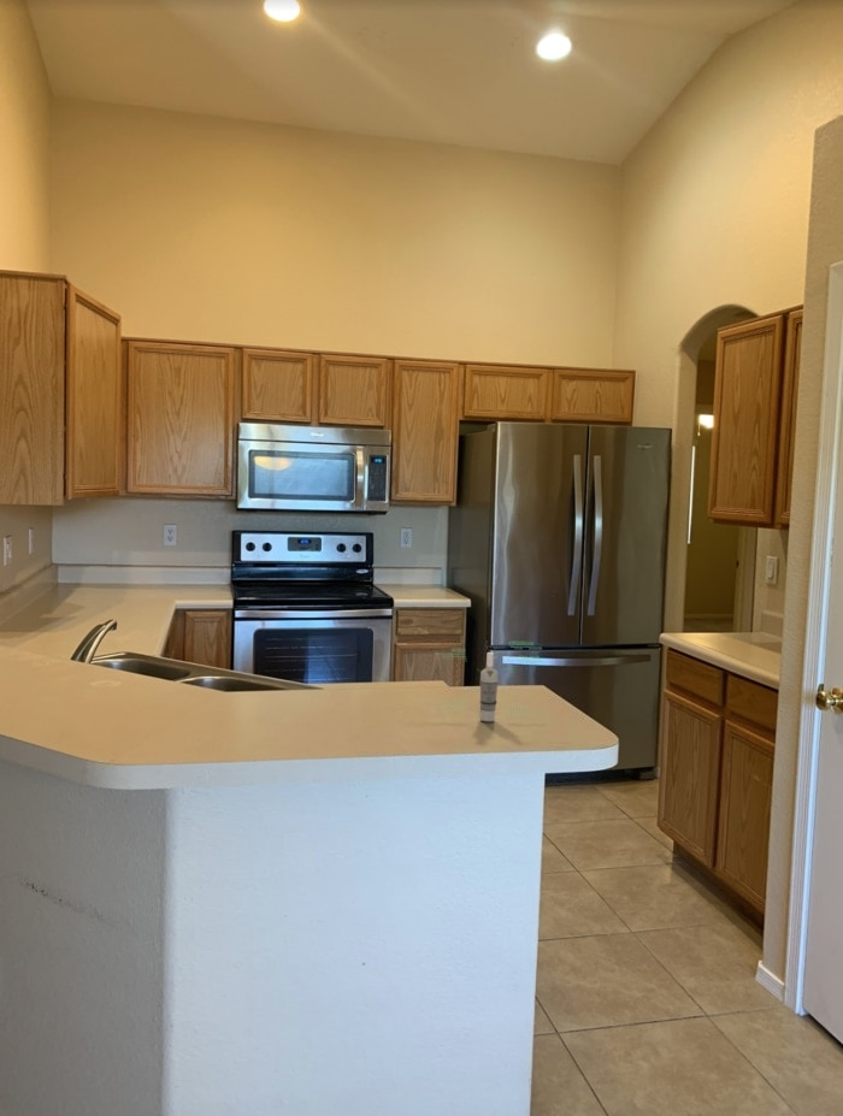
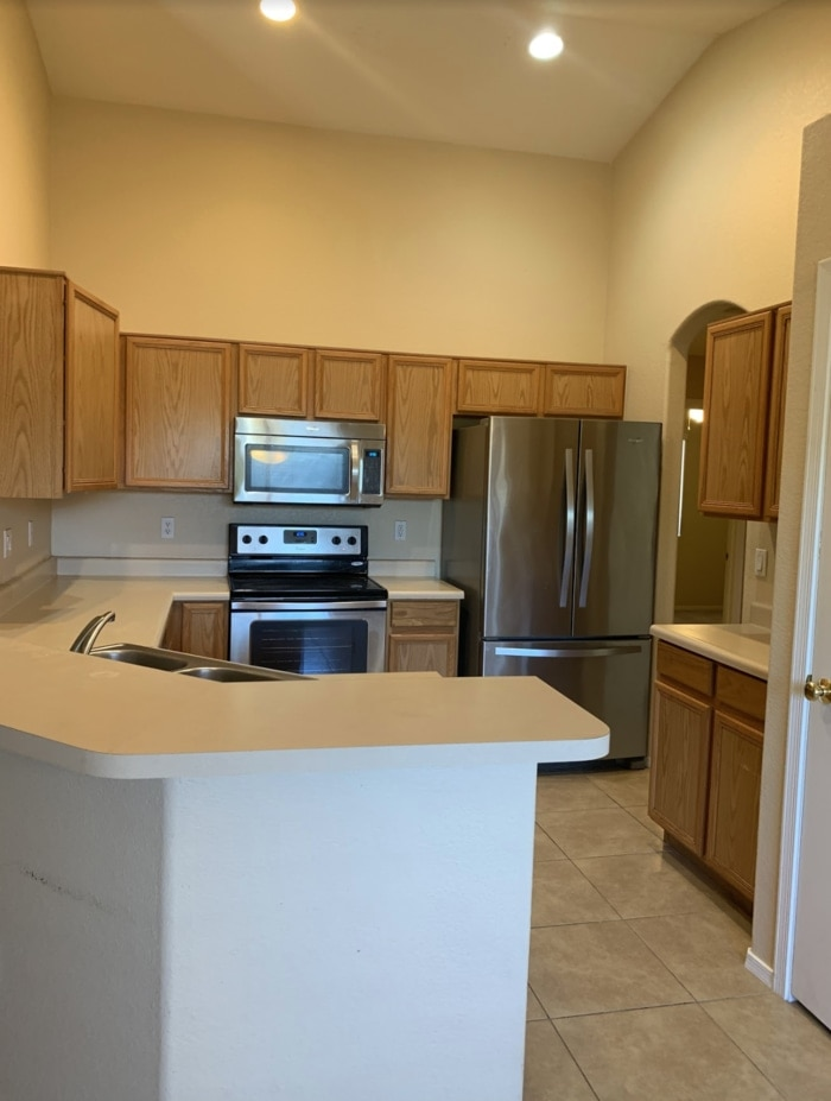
- bottle (488, 679)
